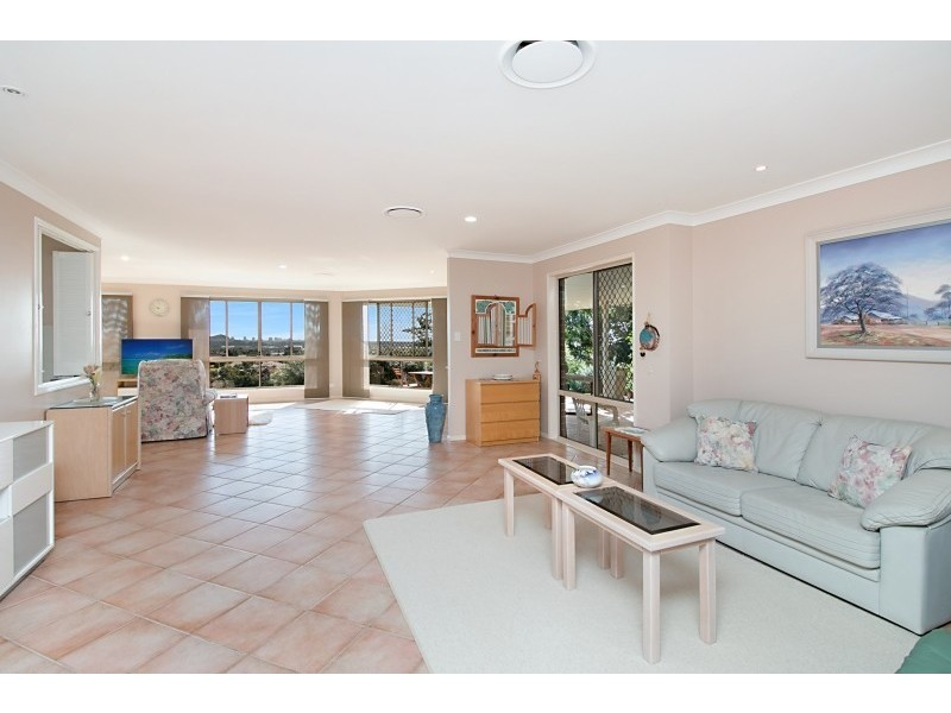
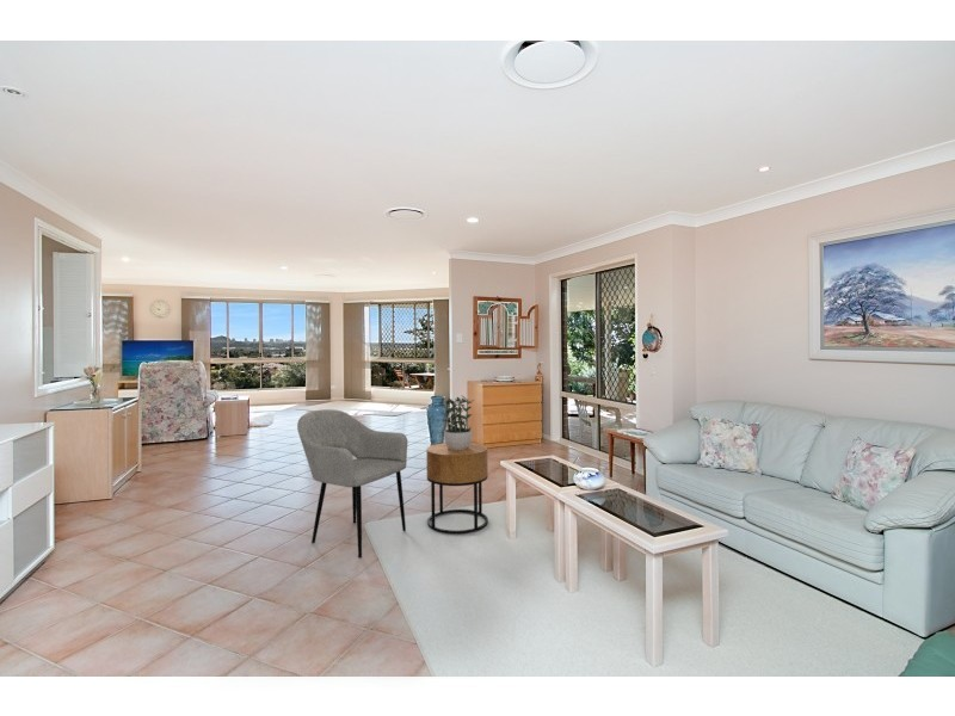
+ armchair (350, 474)
+ side table (457, 484)
+ potted plant (456, 421)
